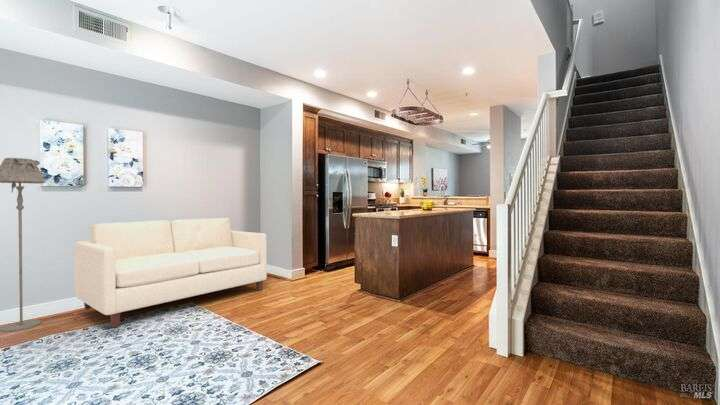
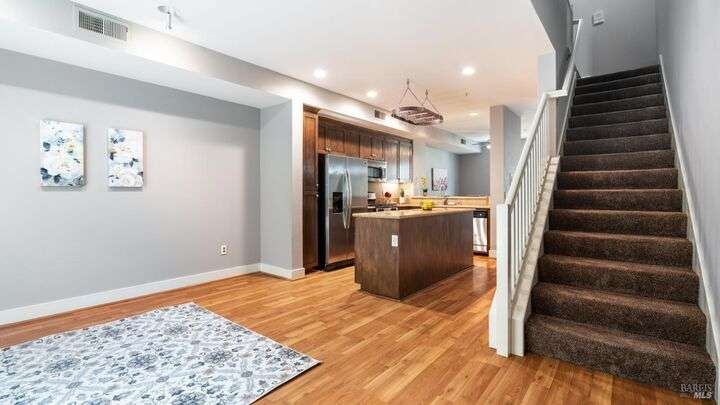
- sofa (180, 259)
- floor lamp (20, 242)
